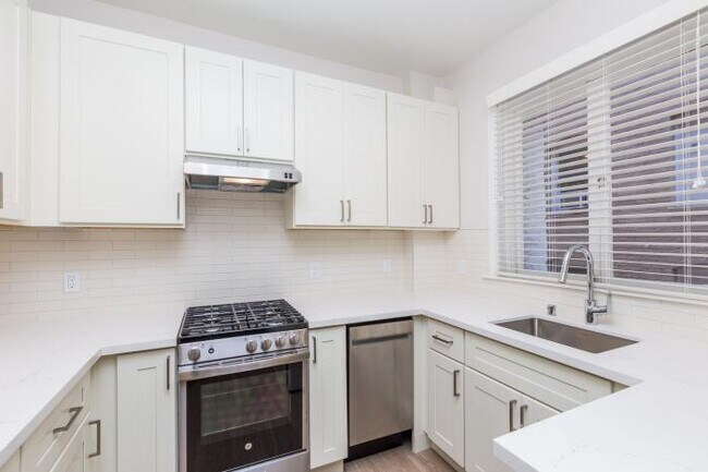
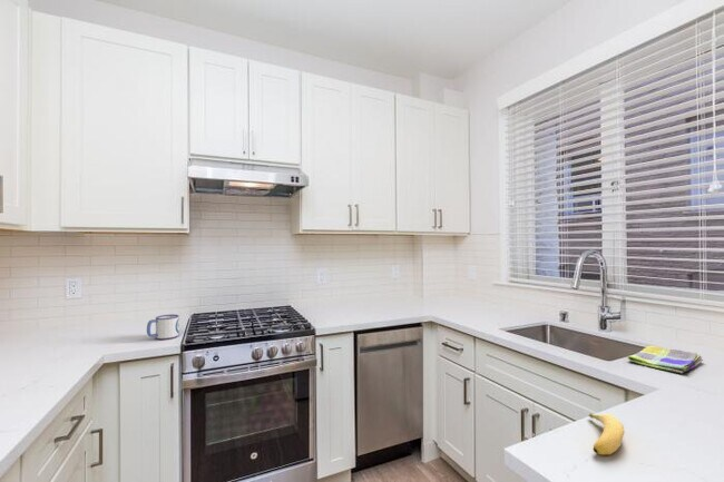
+ mug (163, 327)
+ banana (604, 429)
+ dish towel (664, 357)
